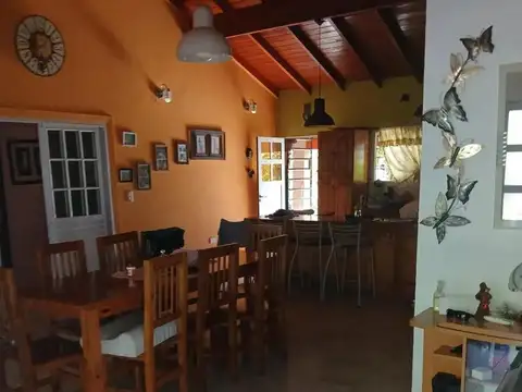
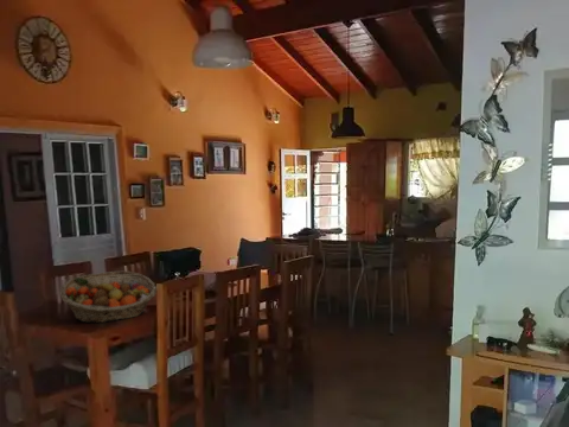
+ fruit basket (109, 295)
